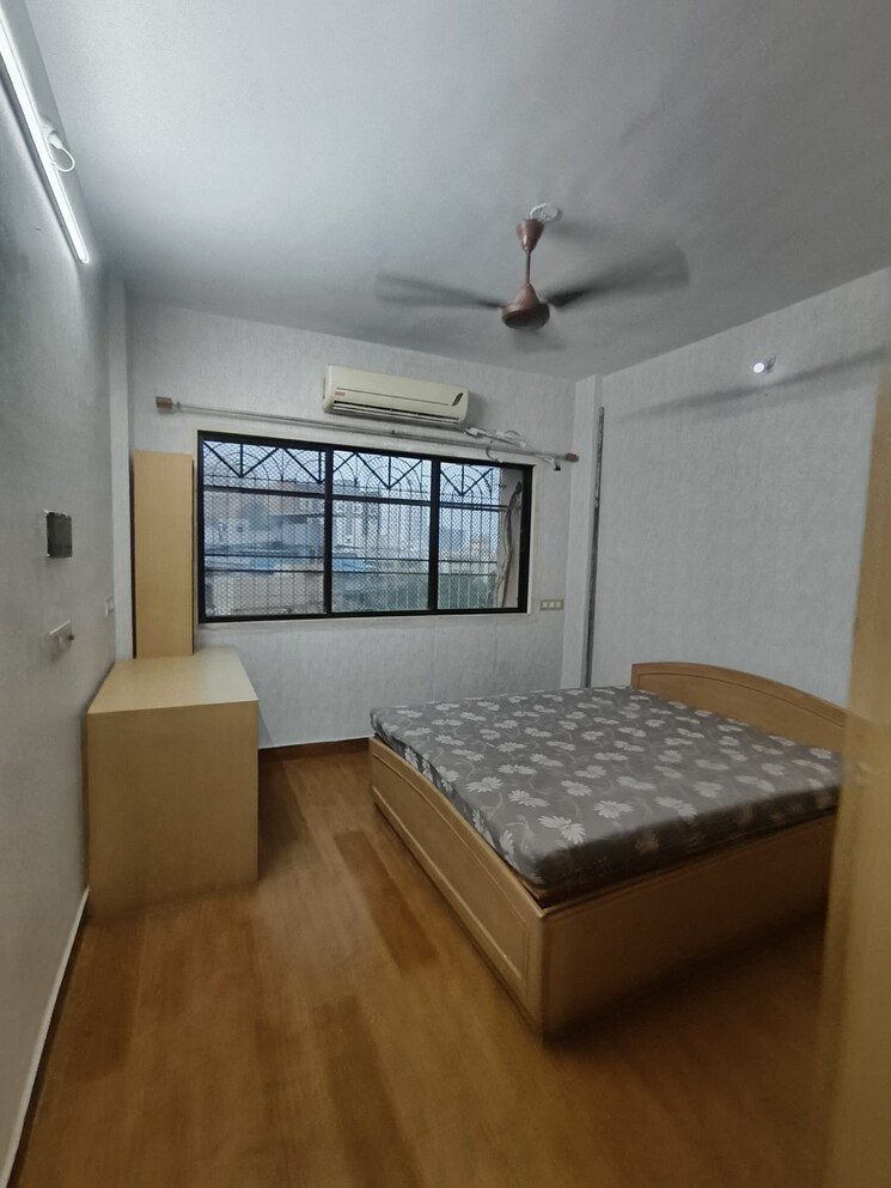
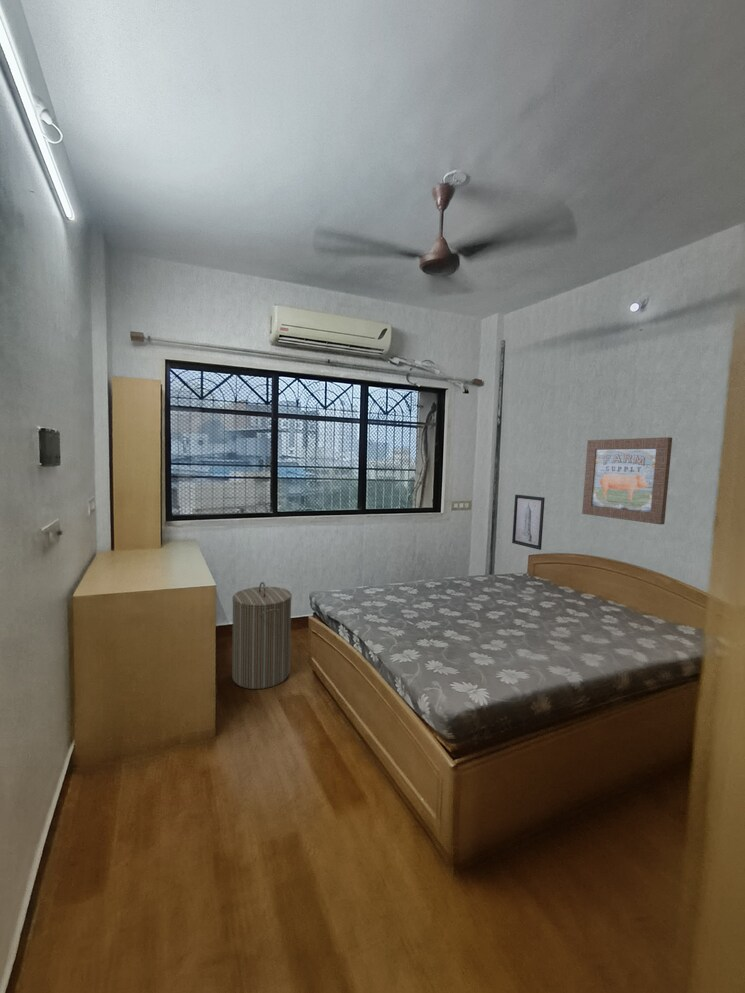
+ wall art (527, 521)
+ laundry hamper (262, 628)
+ wall art (623, 479)
